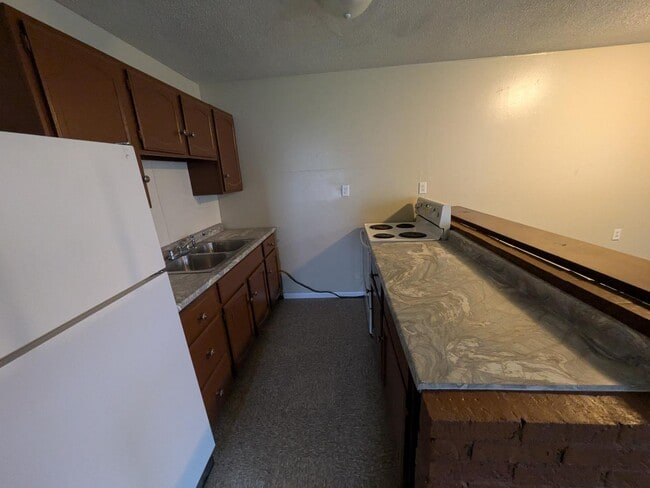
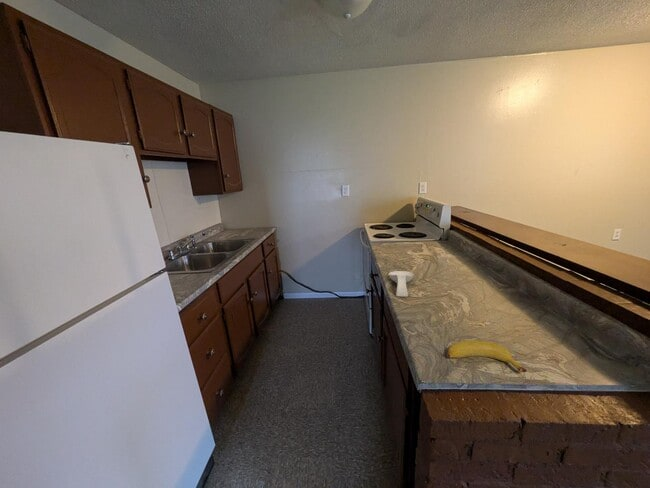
+ banana (479, 355)
+ spoon rest (401, 279)
